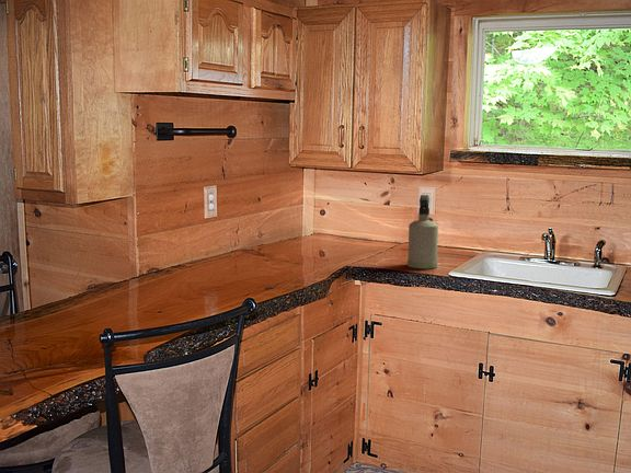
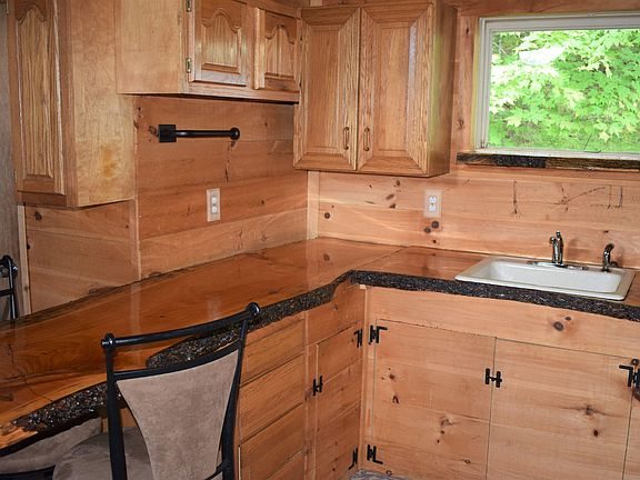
- spray bottle (423, 230)
